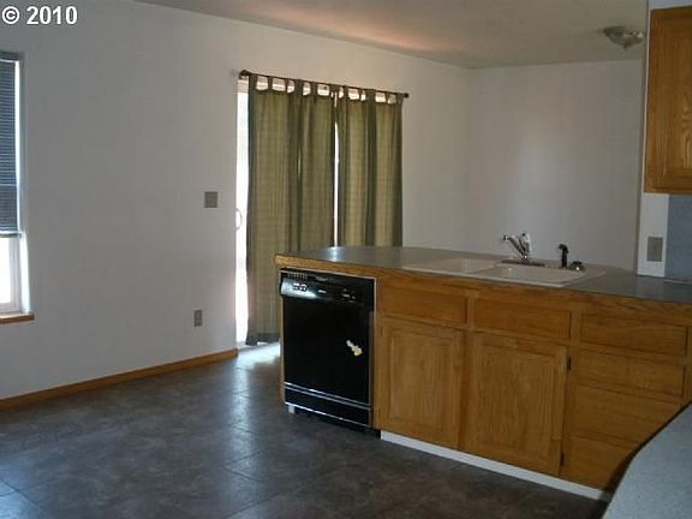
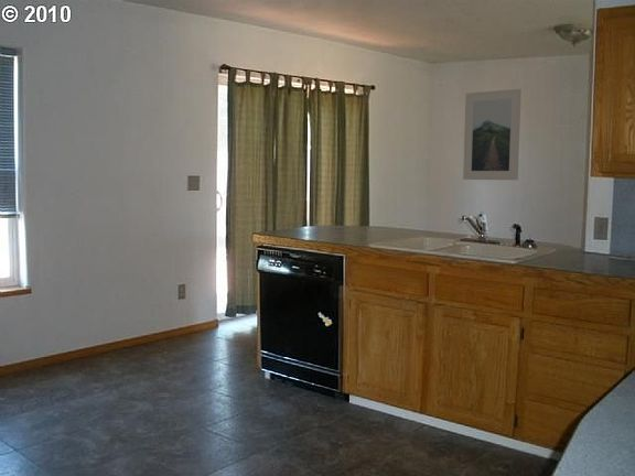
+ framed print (491, 136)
